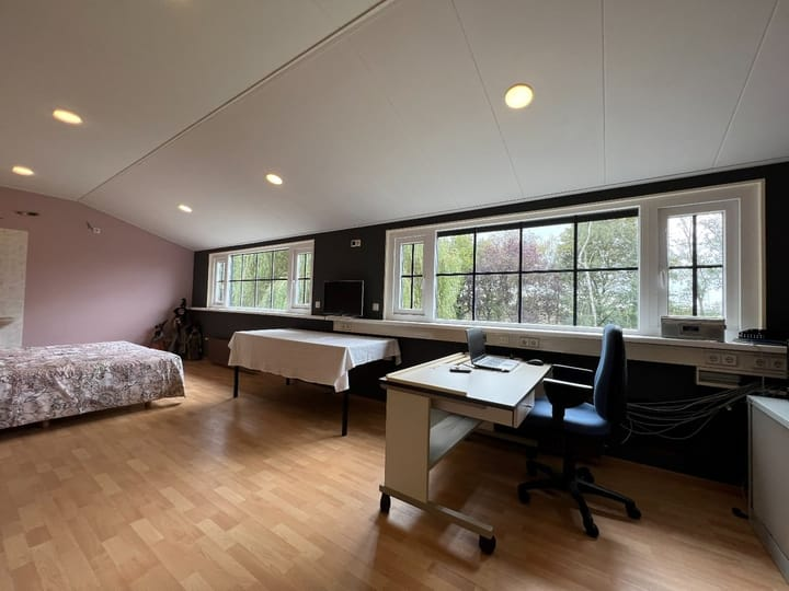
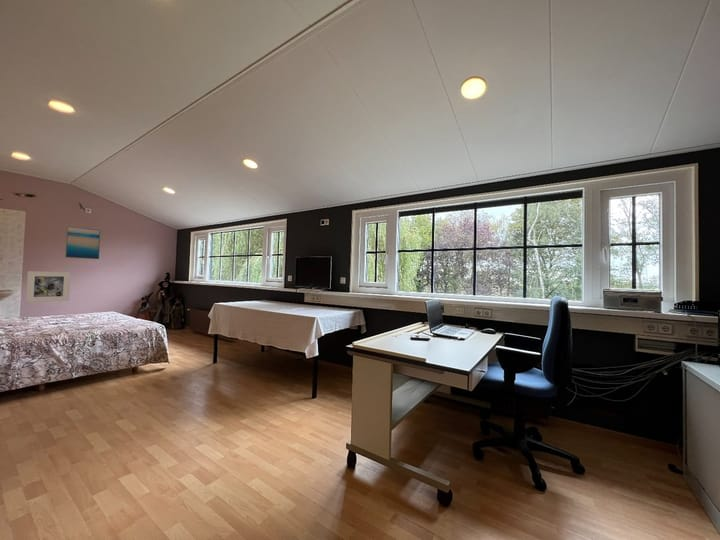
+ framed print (49, 286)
+ wall art (83, 243)
